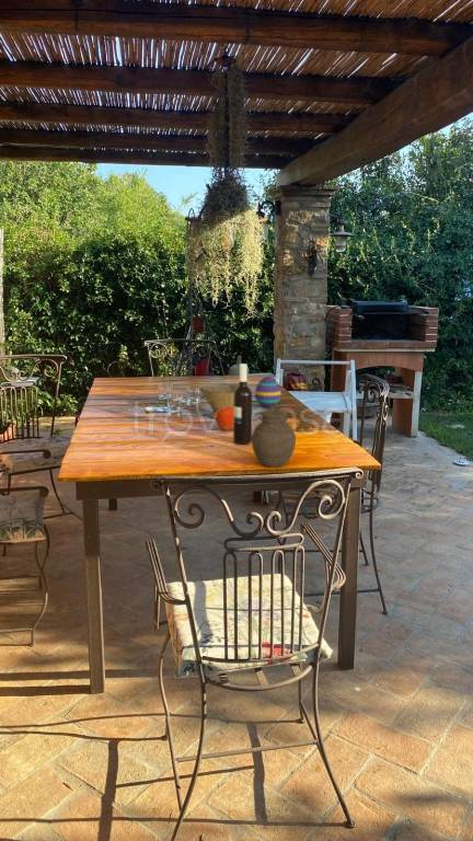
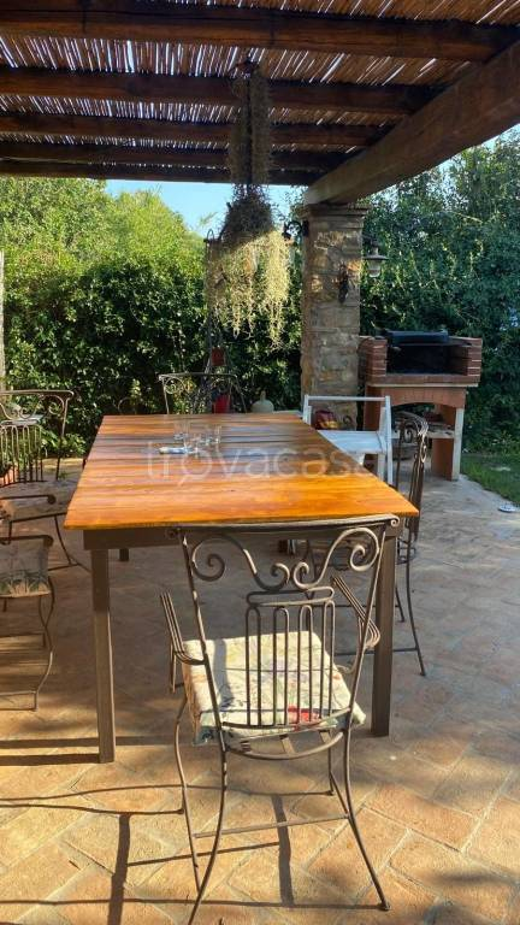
- decorative egg (267, 391)
- bowl (223, 401)
- fruit (228, 417)
- wine bottle (242, 403)
- jar (274, 435)
